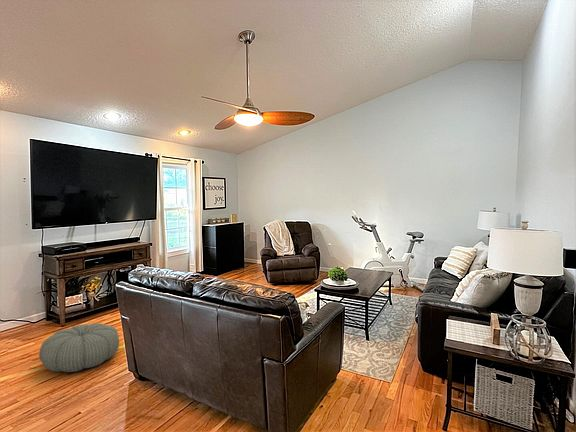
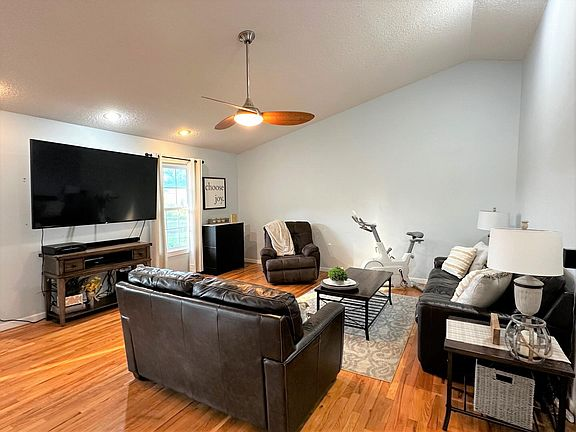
- pouf (82, 345)
